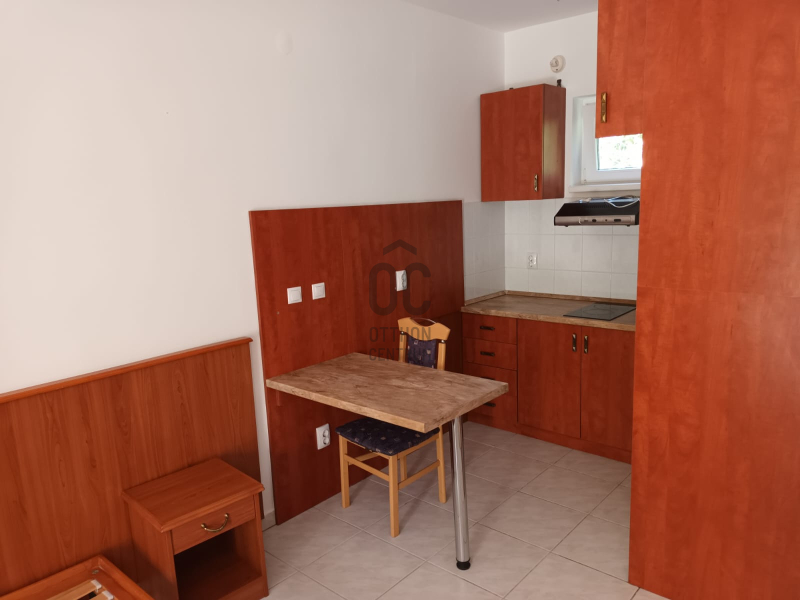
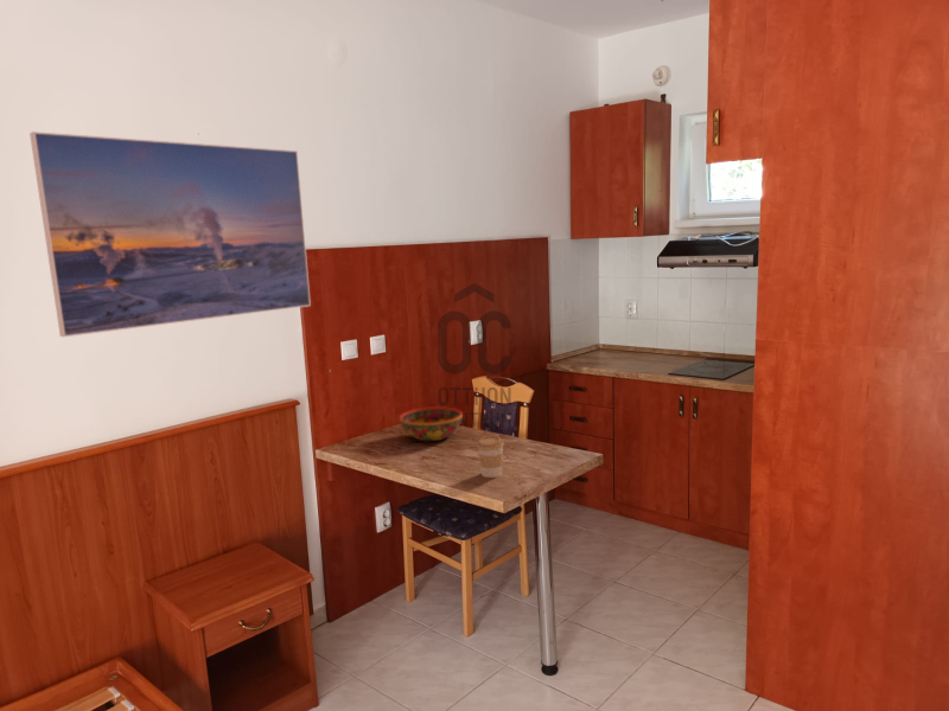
+ bowl (431, 425)
+ coffee cup (490, 456)
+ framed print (192, 232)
